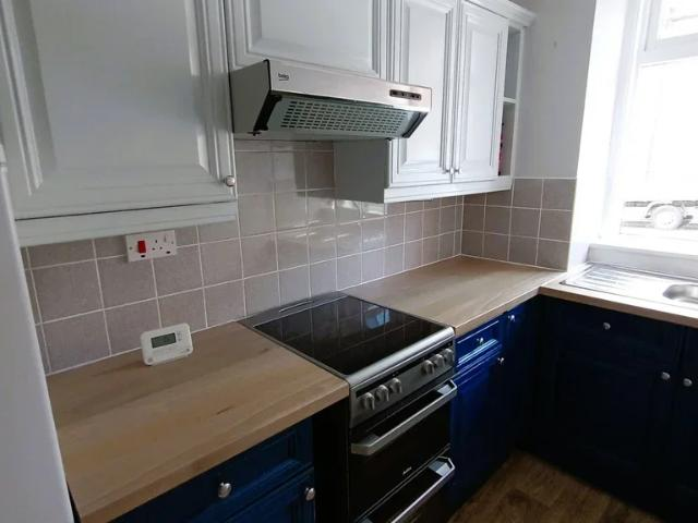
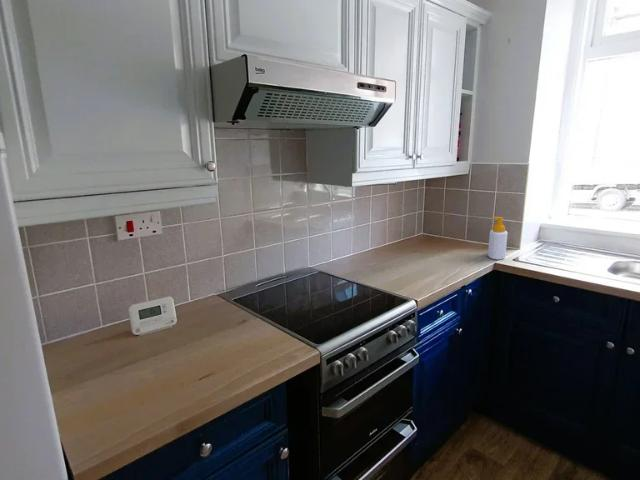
+ soap bottle (498, 237)
